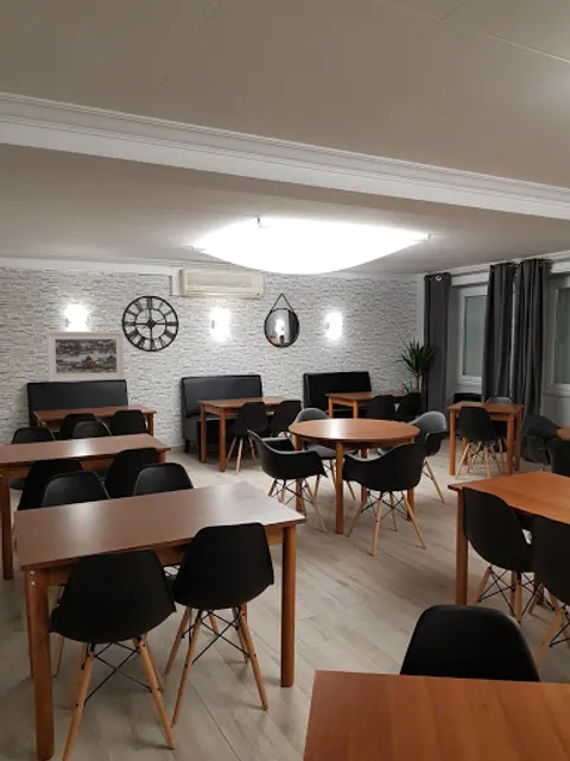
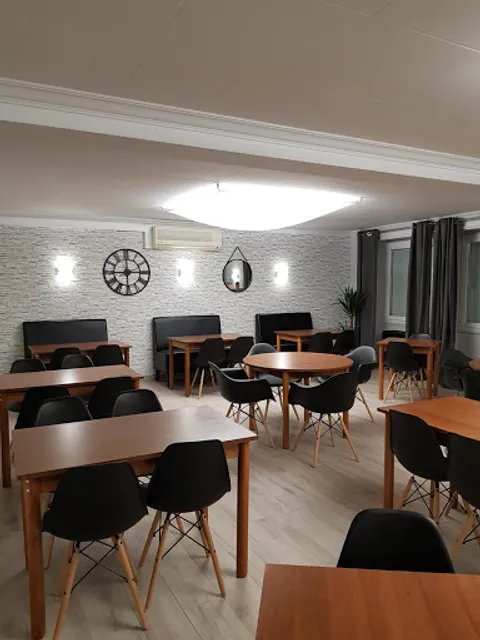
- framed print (86, 356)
